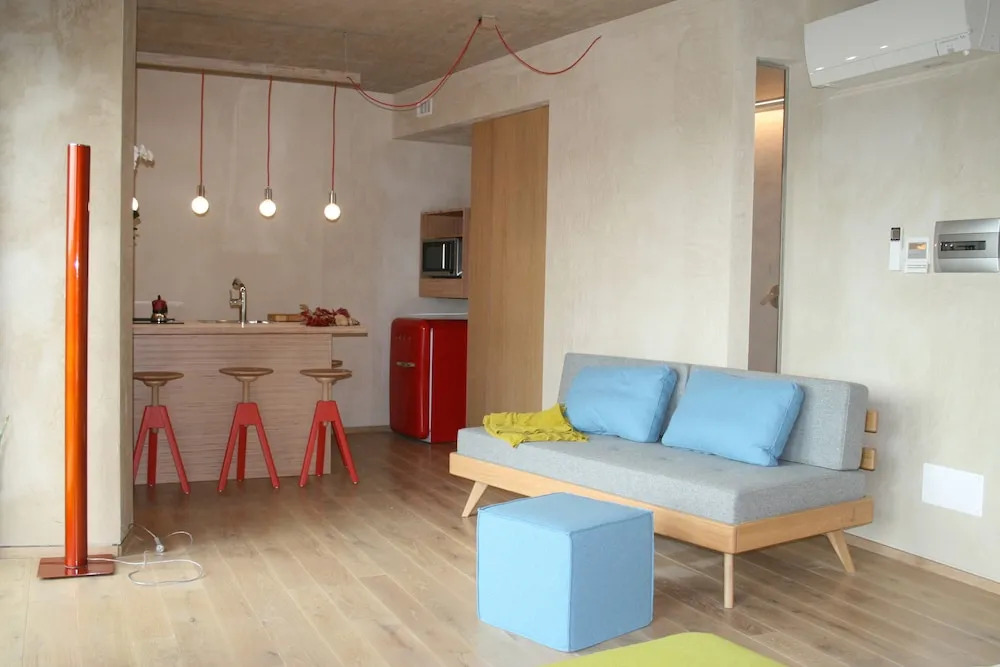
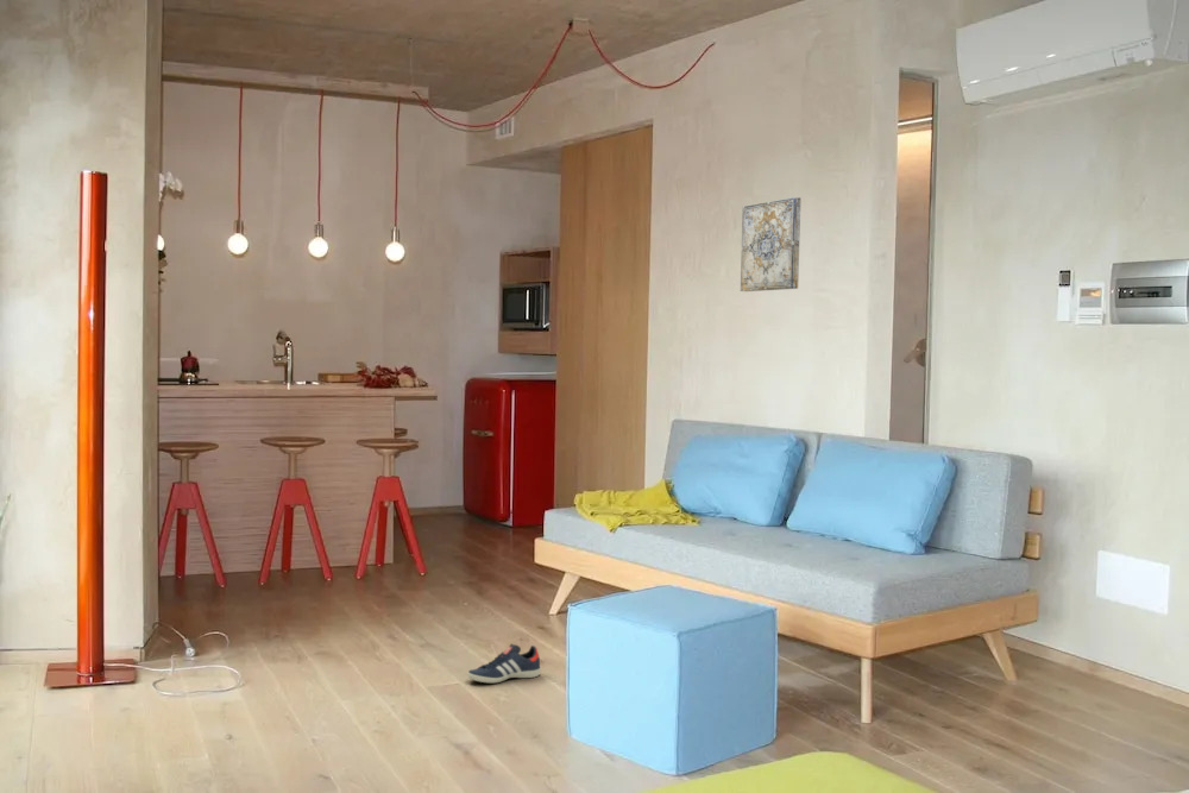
+ sneaker (503, 661)
+ wall art (769, 245)
